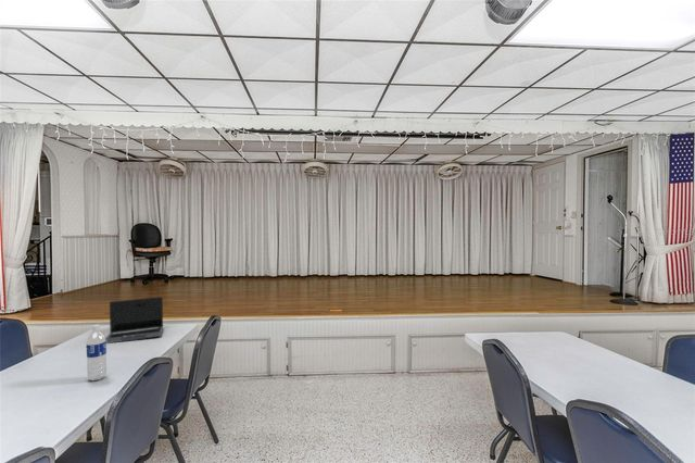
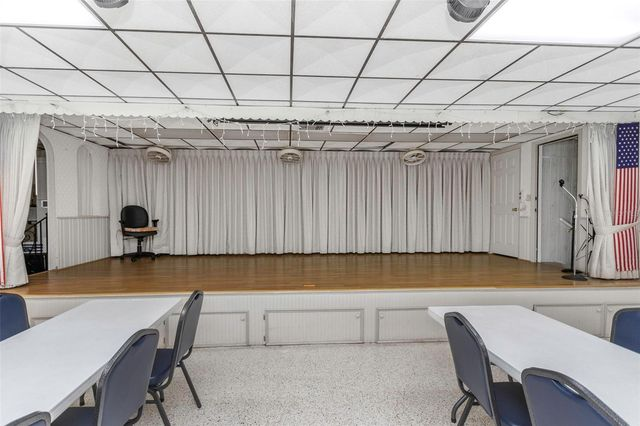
- water bottle (96, 351)
- laptop (135, 318)
